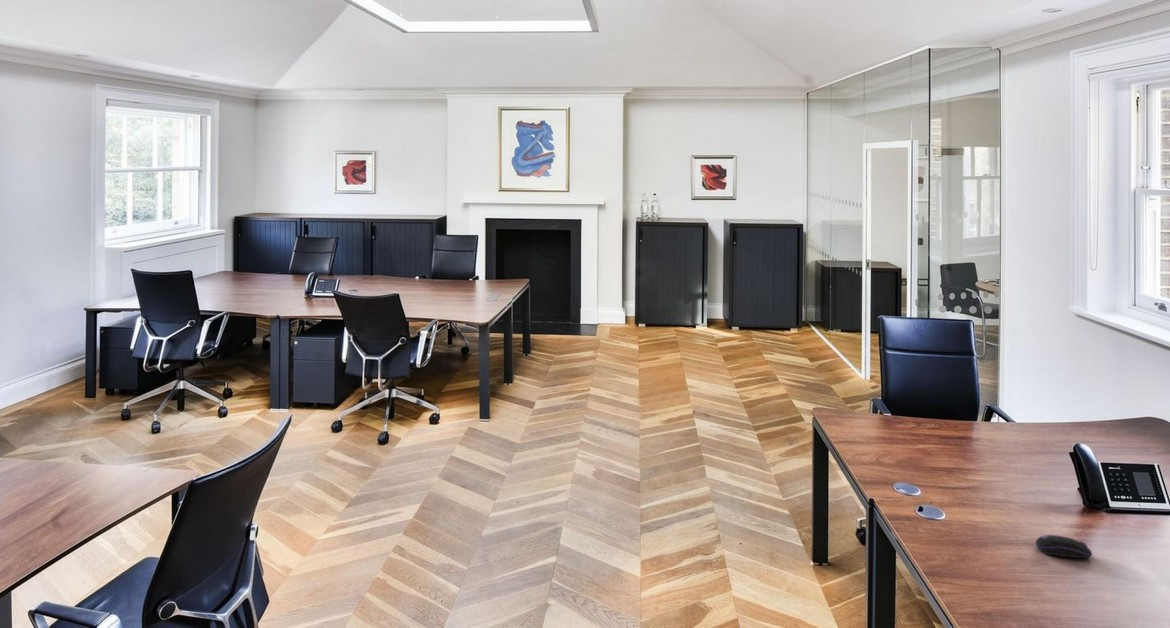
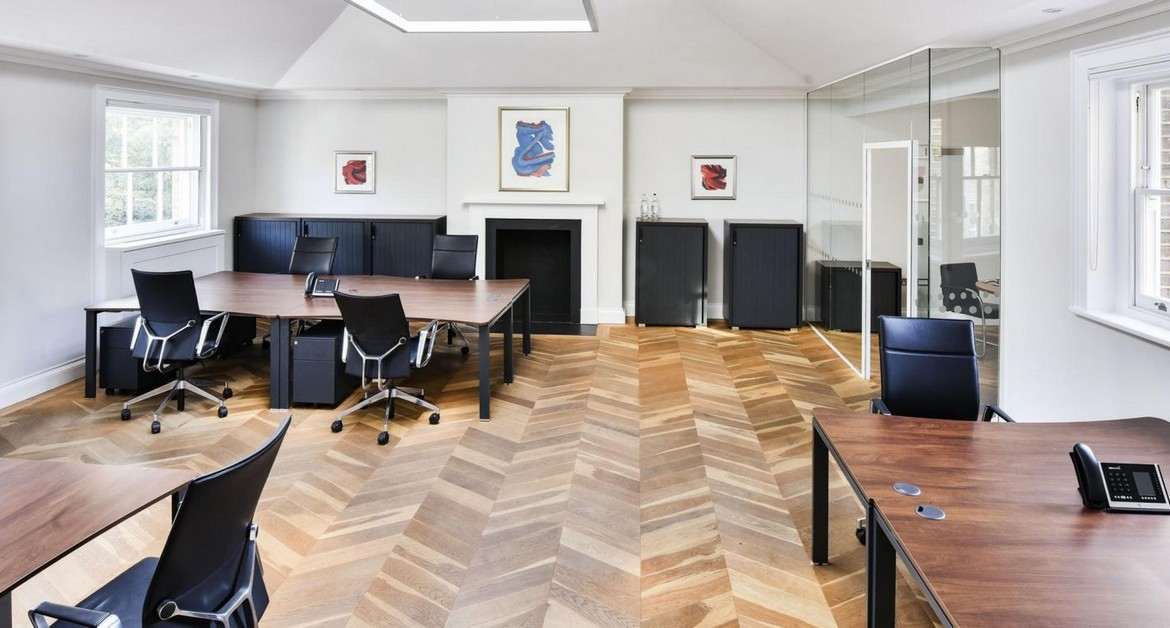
- computer mouse (1063, 545)
